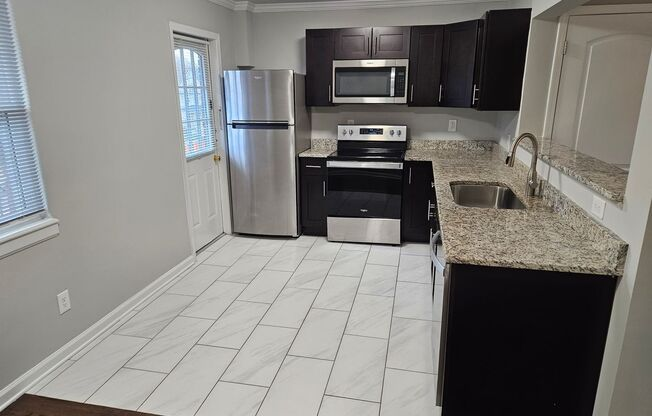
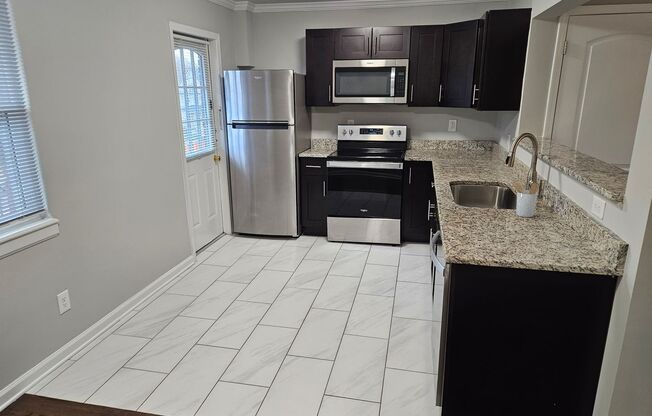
+ utensil holder (522, 198)
